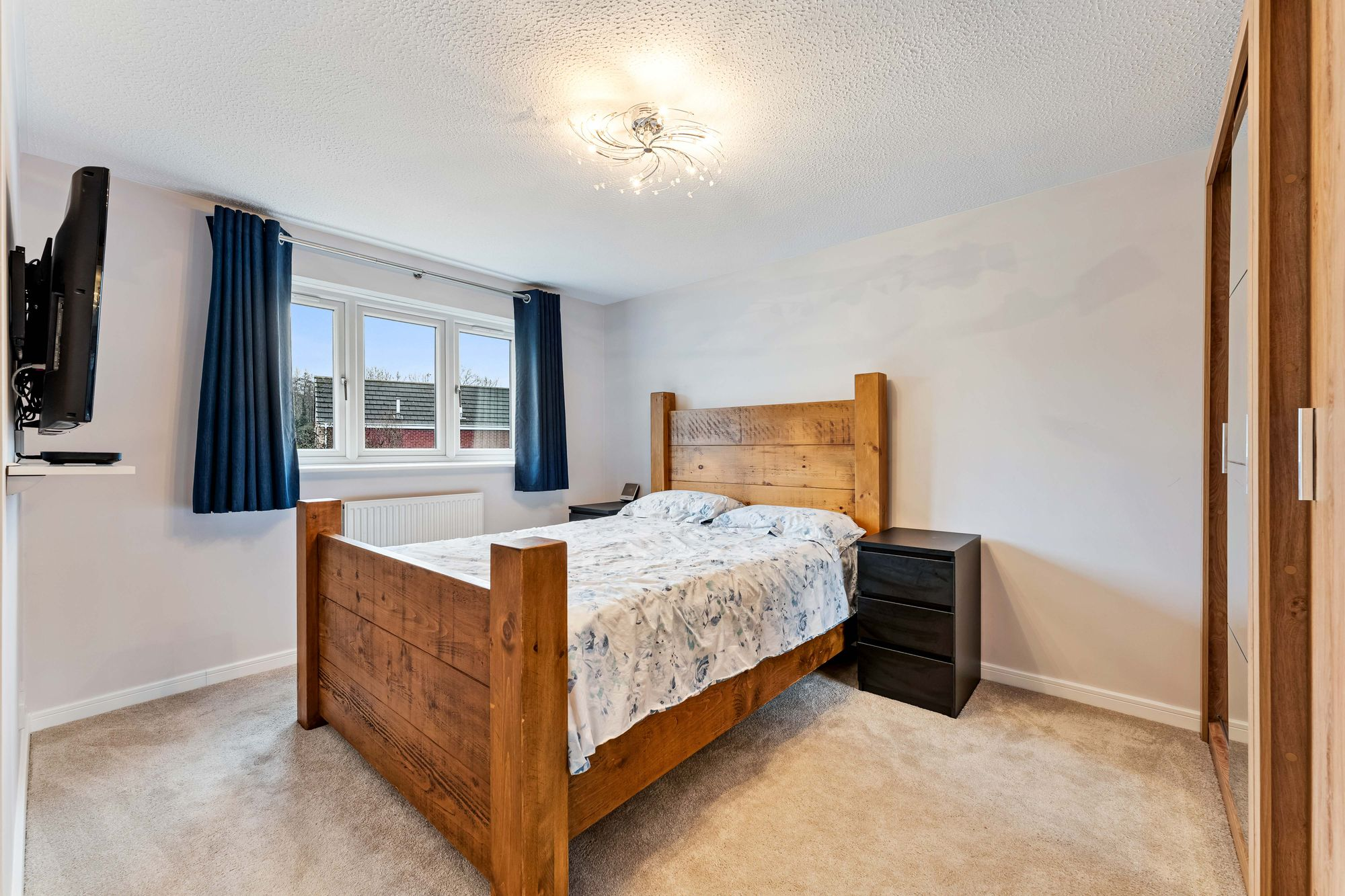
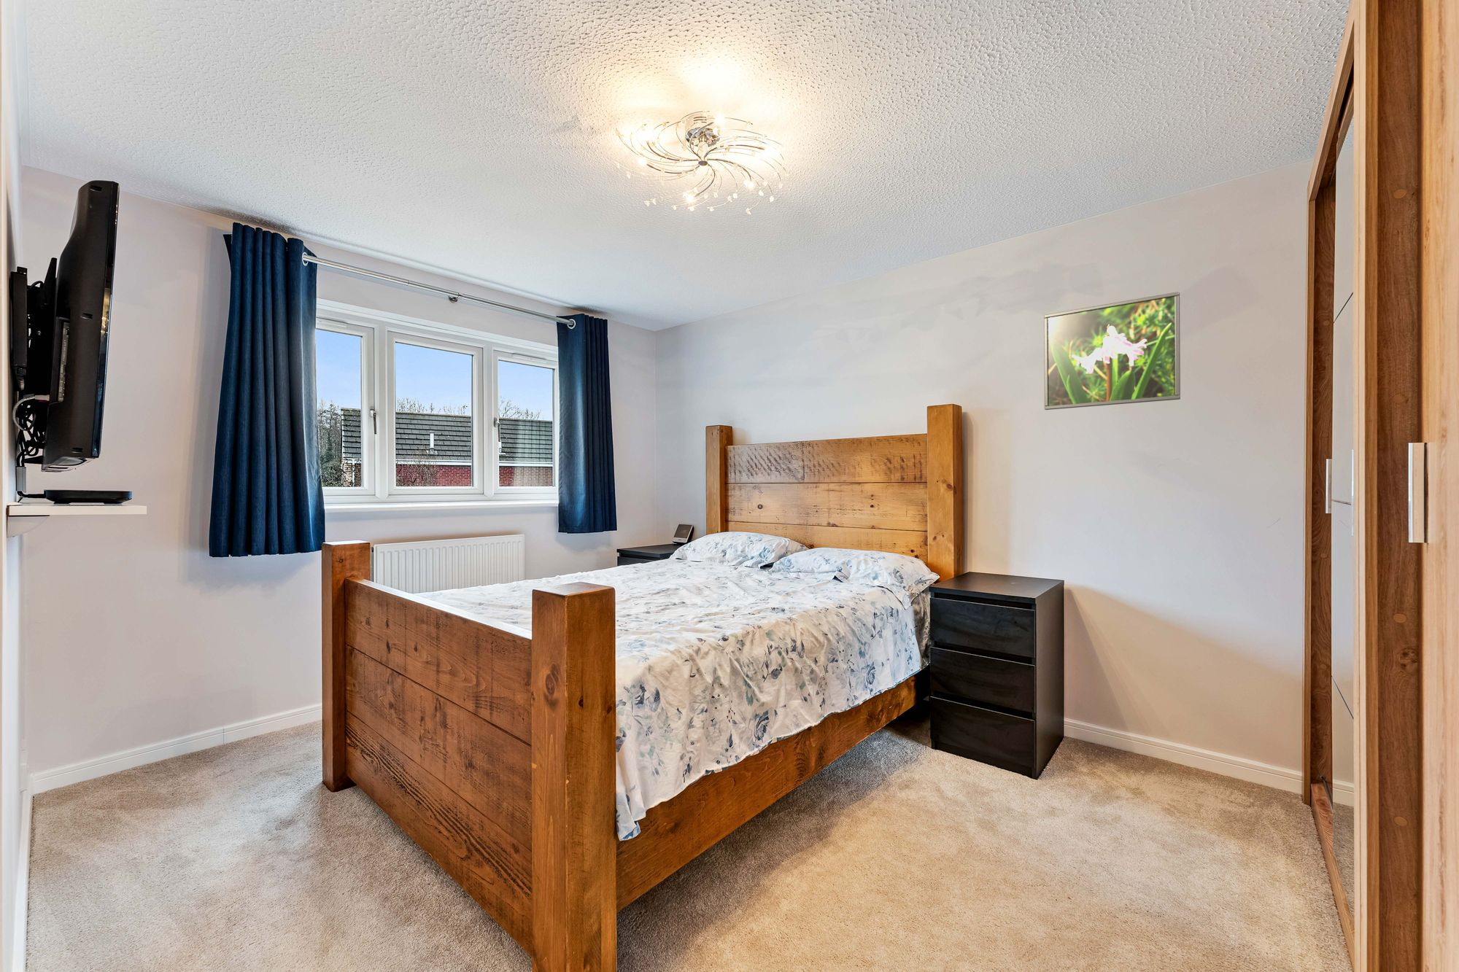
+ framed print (1108, 355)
